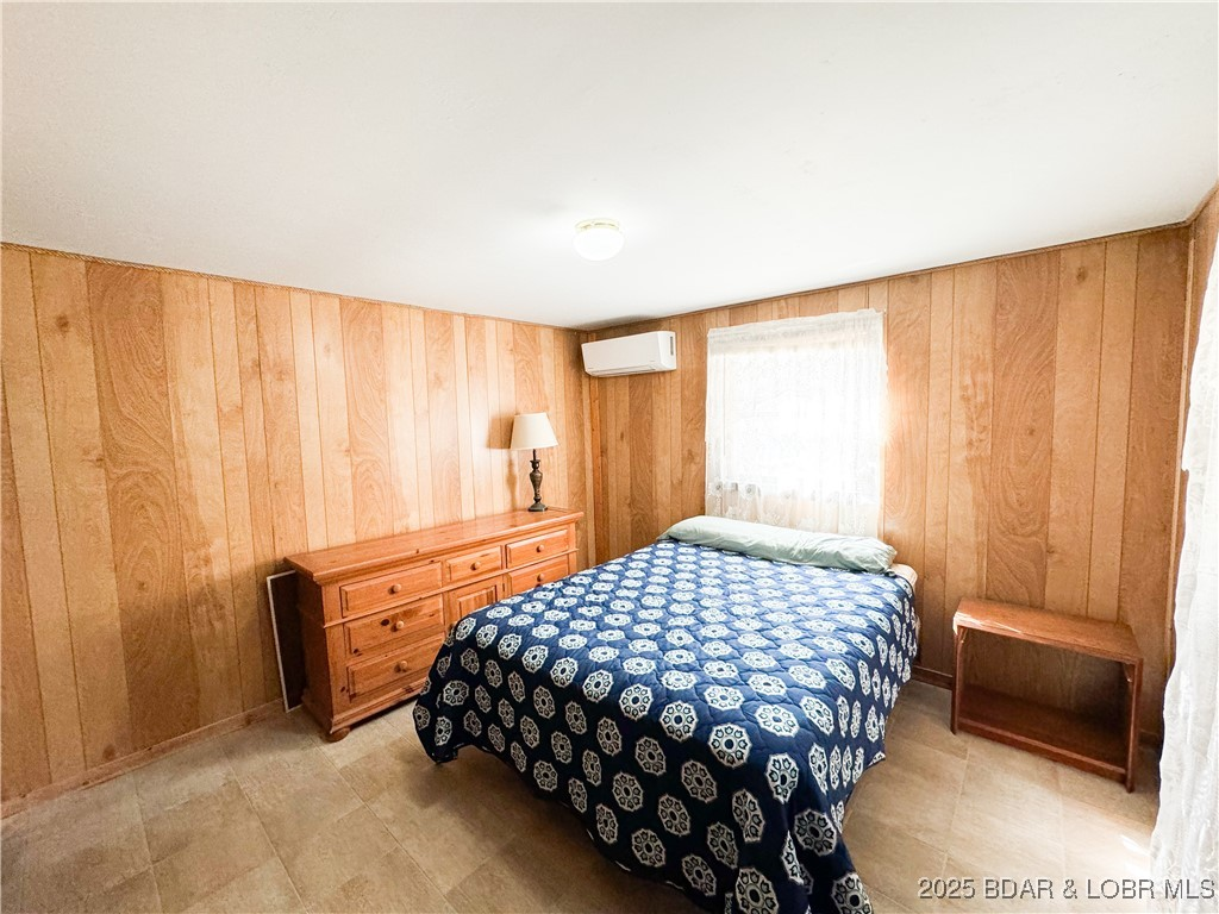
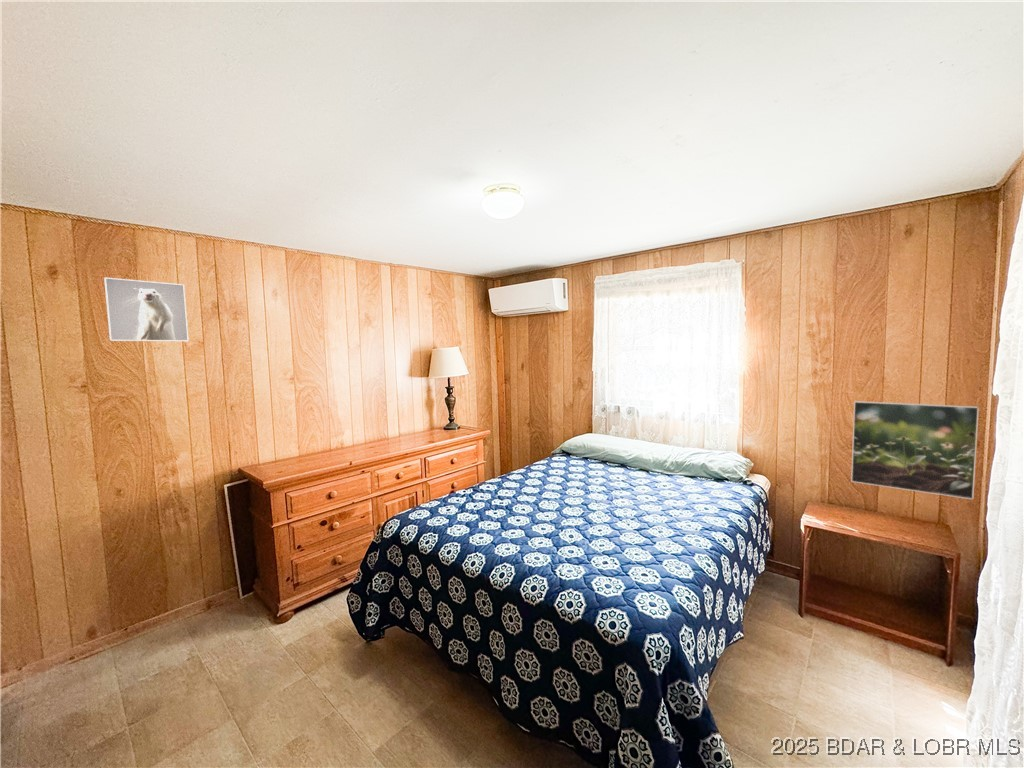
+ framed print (909, 446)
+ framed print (148, 311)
